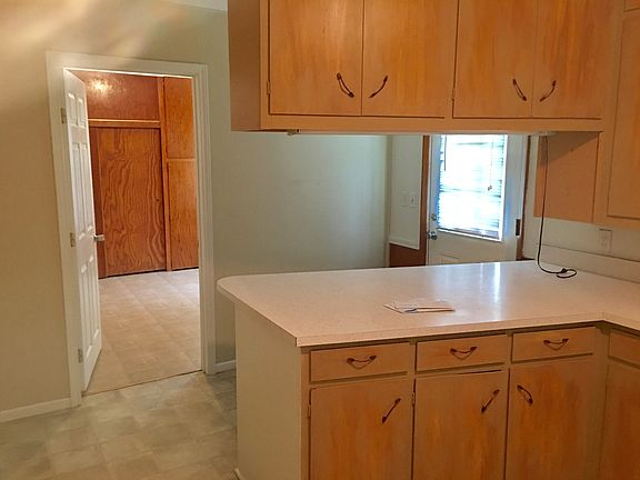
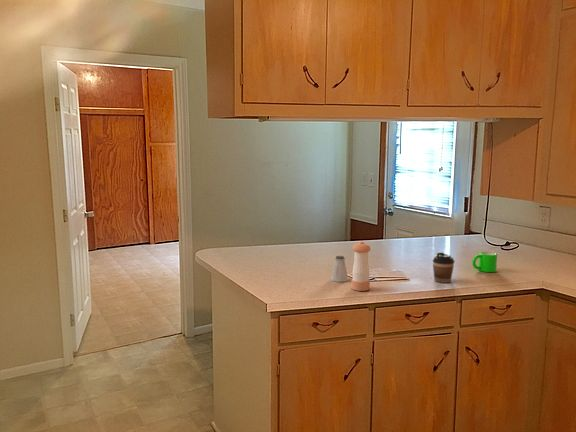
+ saltshaker (339, 268)
+ mug (483, 262)
+ pepper shaker (361, 265)
+ coffee cup (443, 267)
